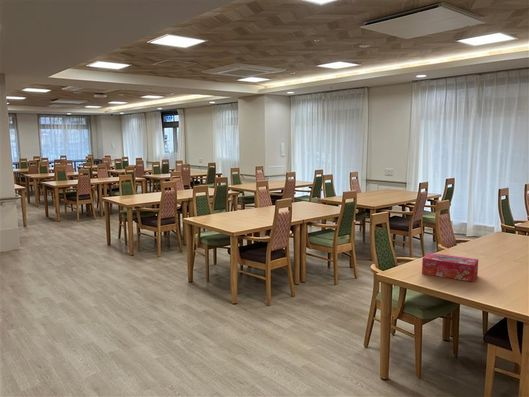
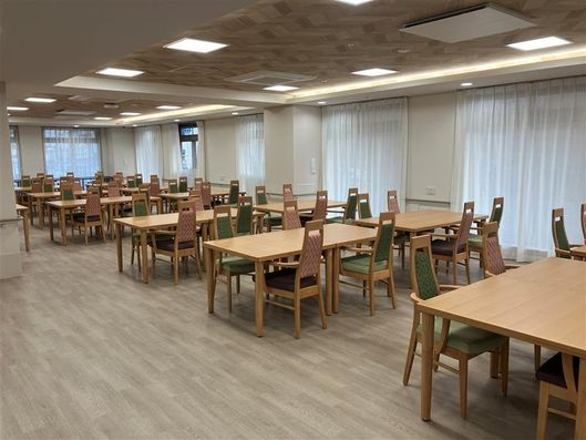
- tissue box (449, 266)
